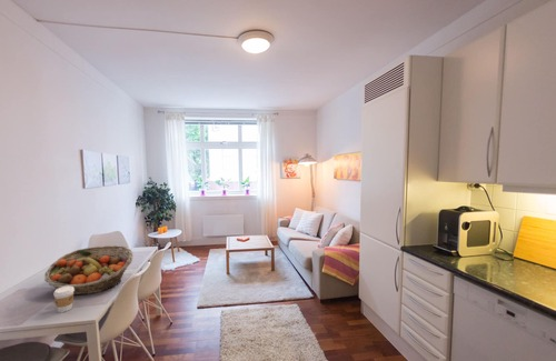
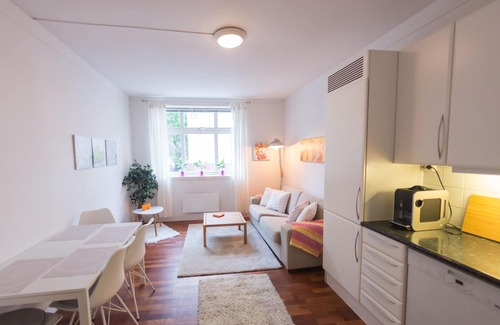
- coffee cup (64, 299)
- fruit basket (91, 269)
